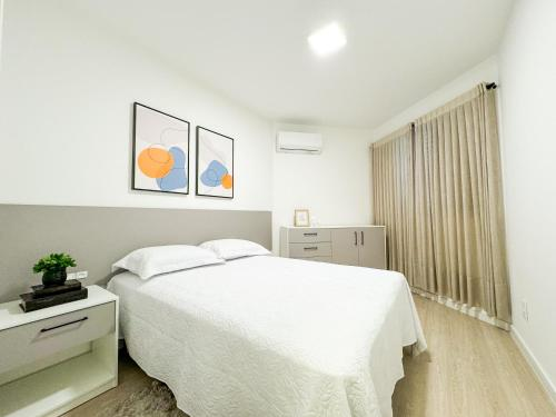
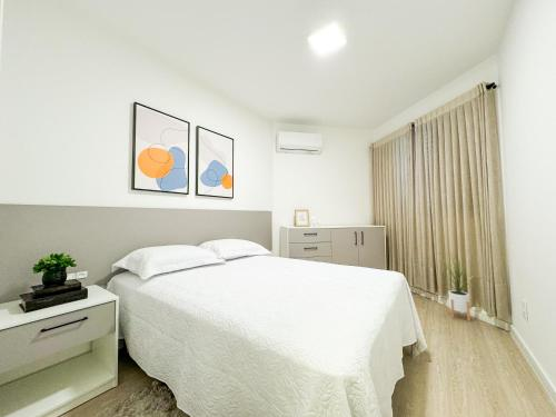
+ house plant (459, 285)
